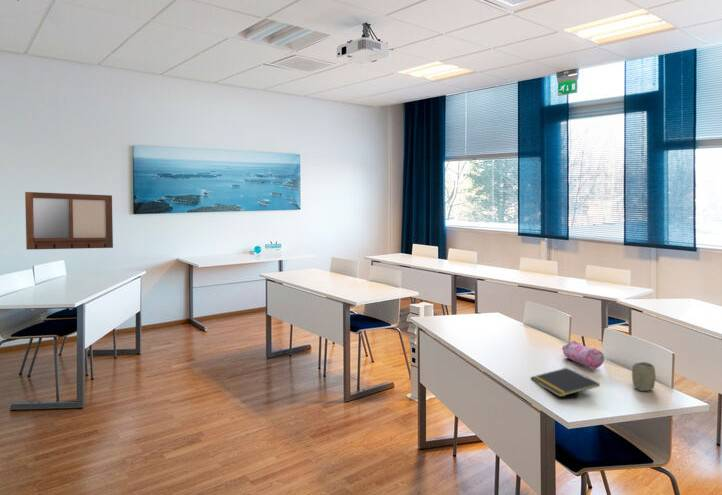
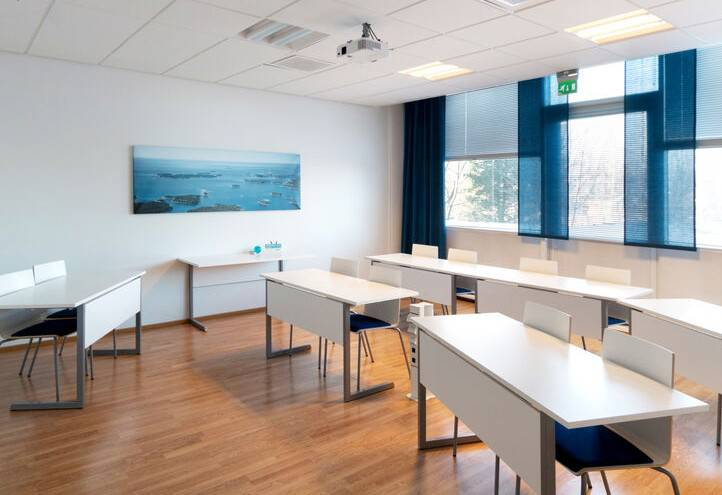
- notepad (563, 381)
- pencil case (582, 354)
- writing board (71, 221)
- cup (643, 376)
